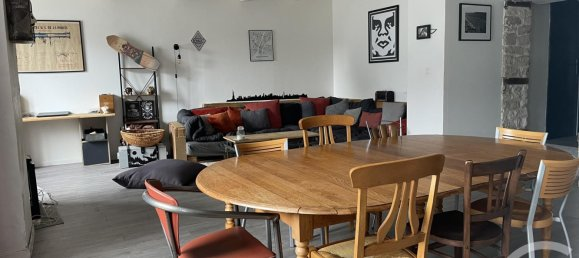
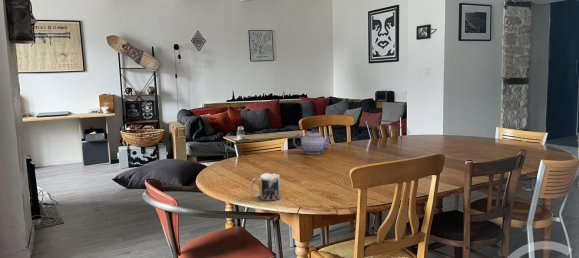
+ teapot (313, 141)
+ mug (266, 186)
